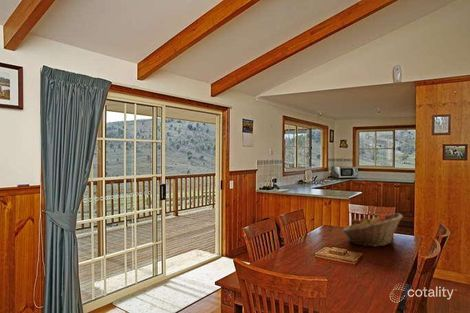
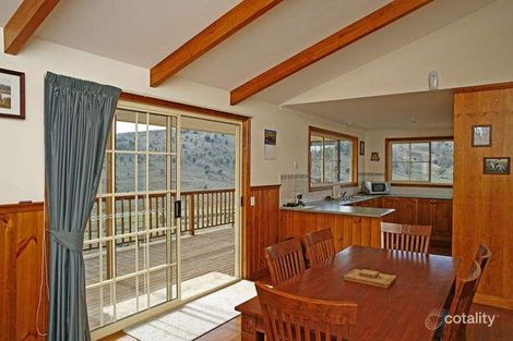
- fruit basket (372, 227)
